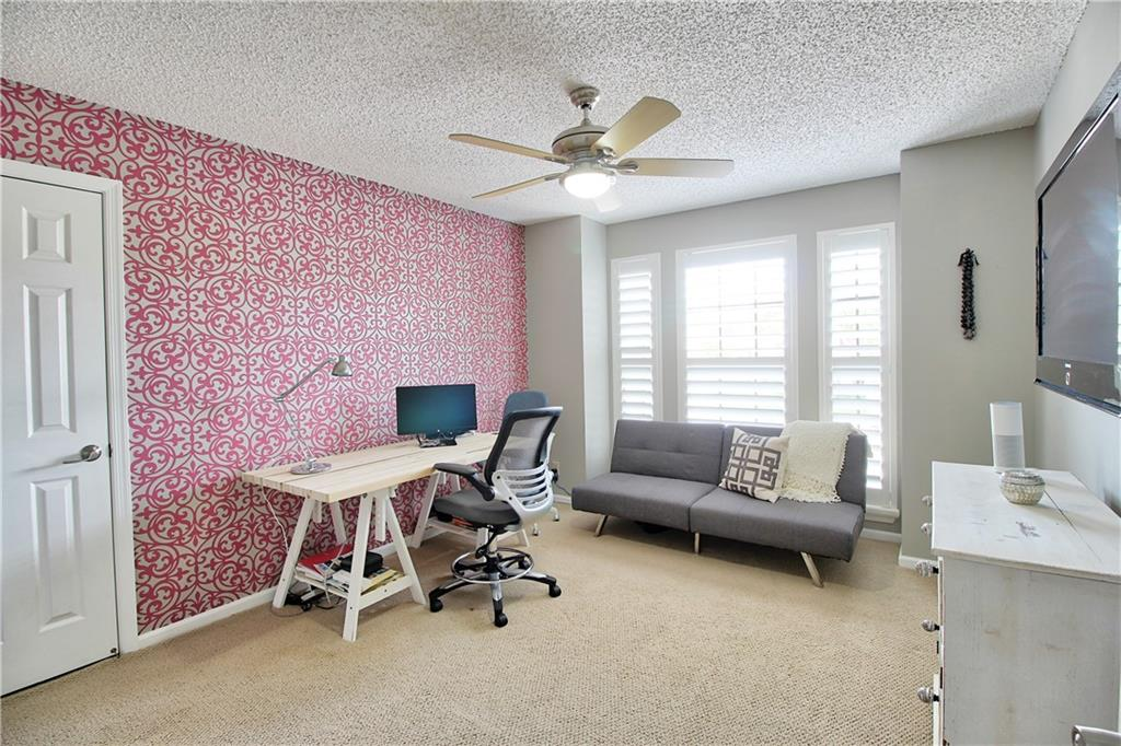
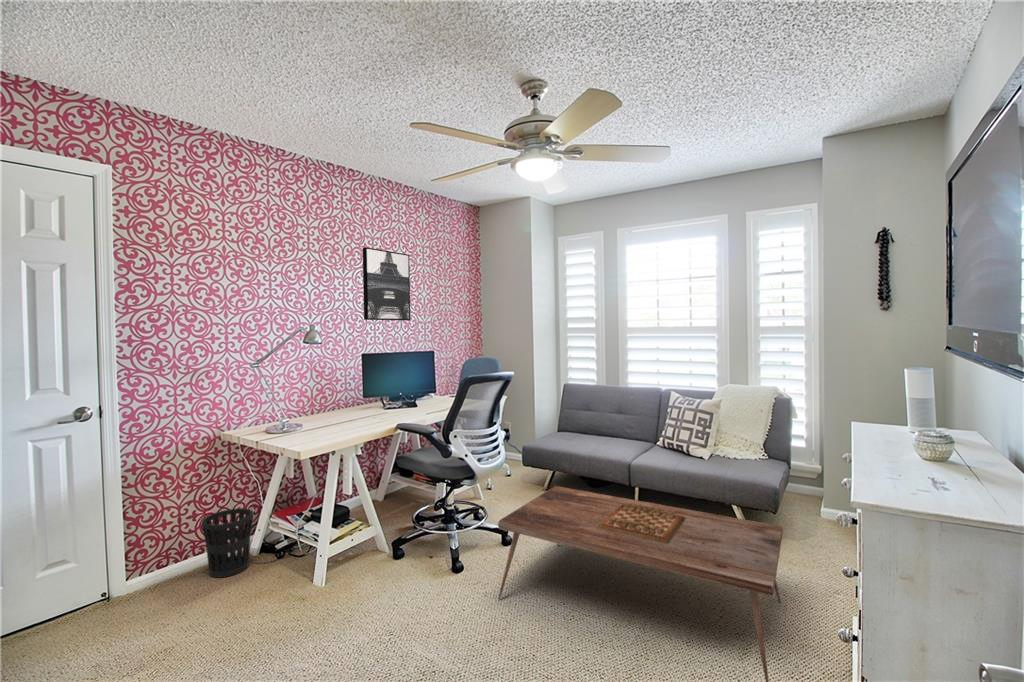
+ wall art (387, 285)
+ wastebasket (228, 543)
+ coffee table (637, 557)
